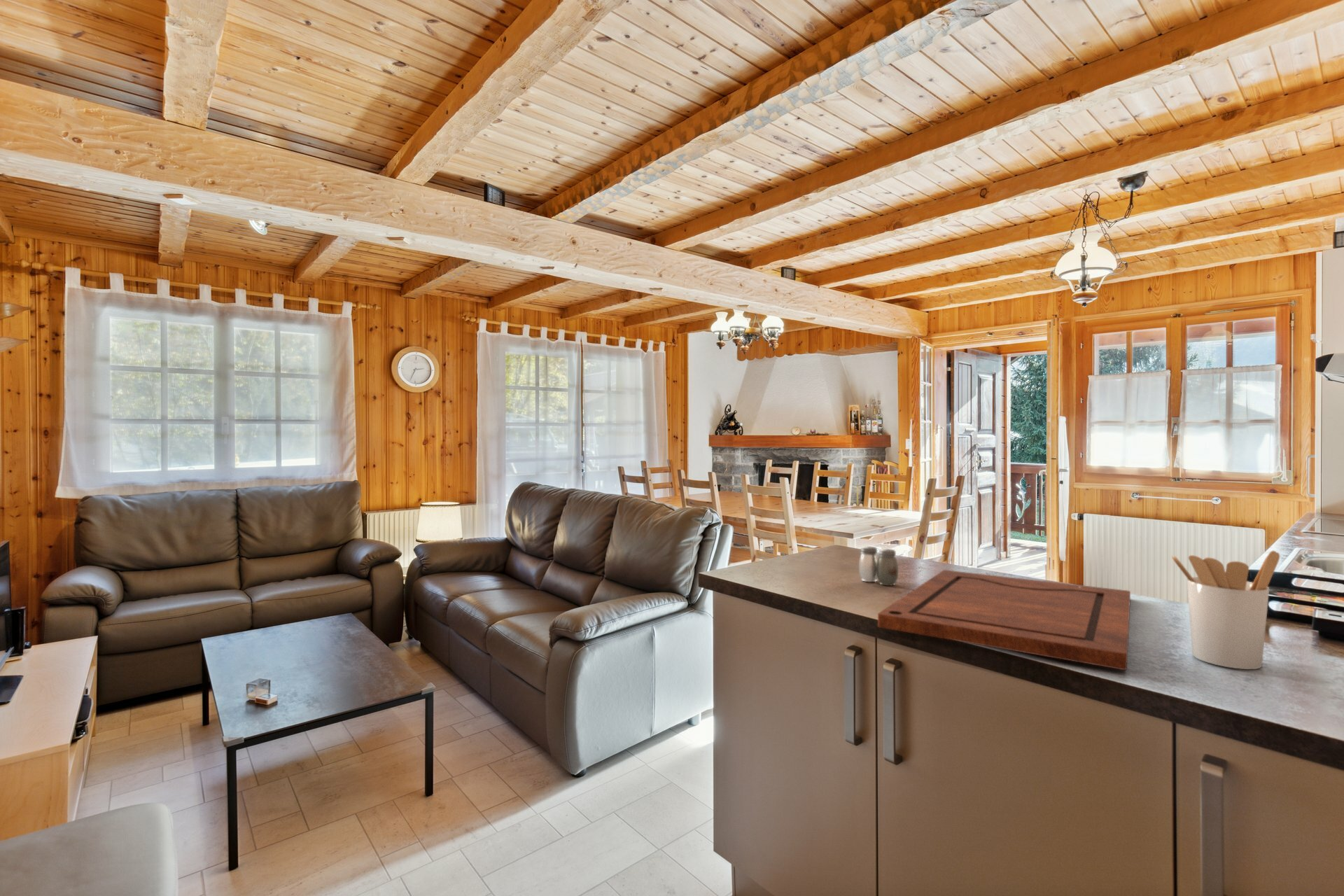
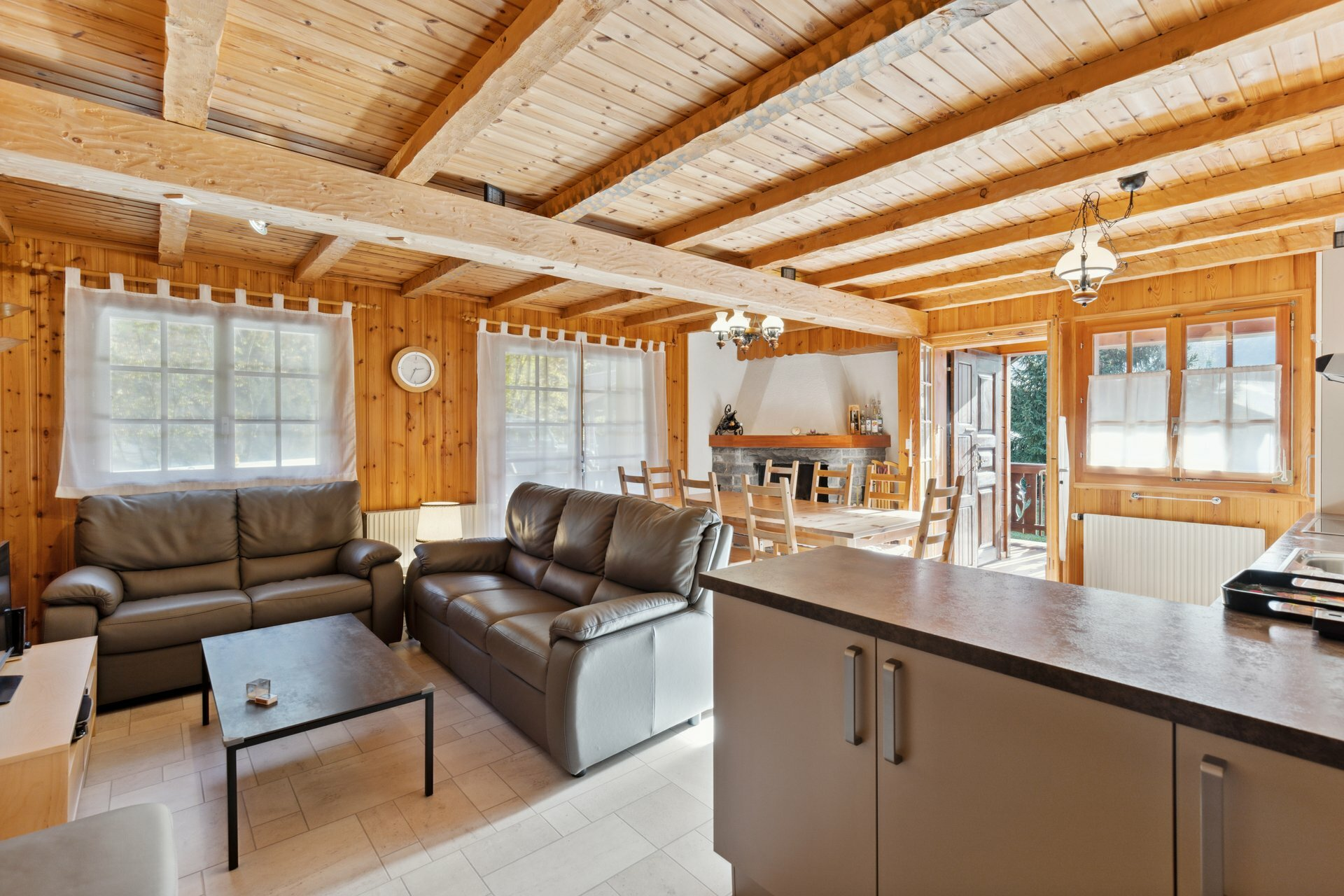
- utensil holder (1224, 606)
- salt and pepper shaker (878, 565)
- cutting board (1012, 608)
